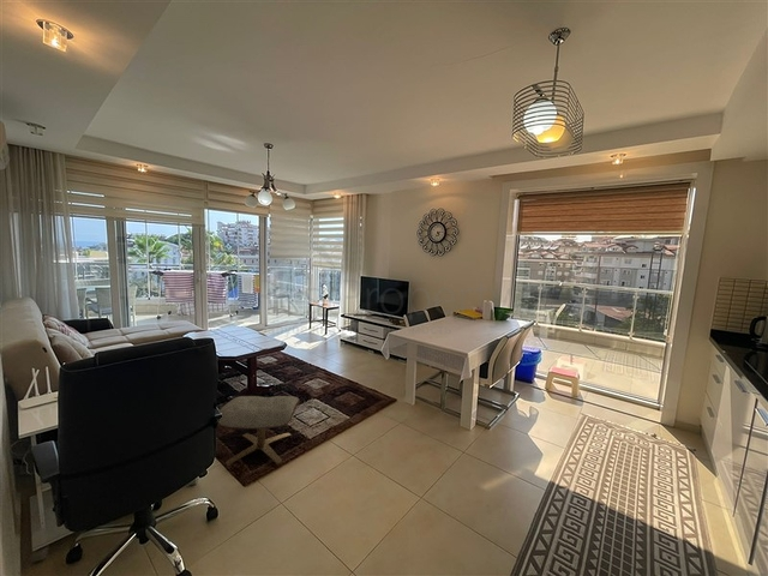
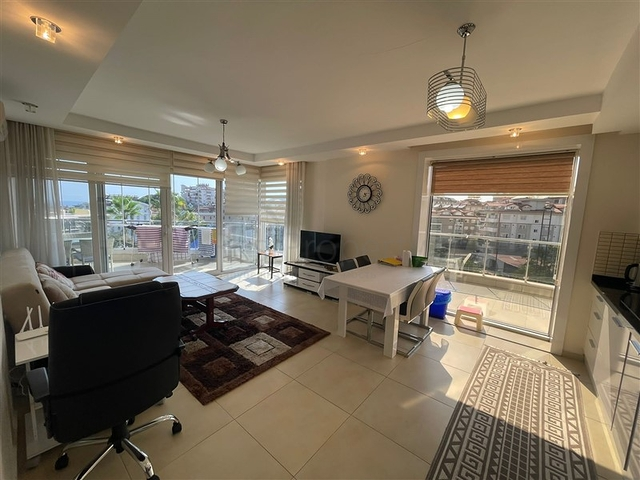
- ottoman (260, 424)
